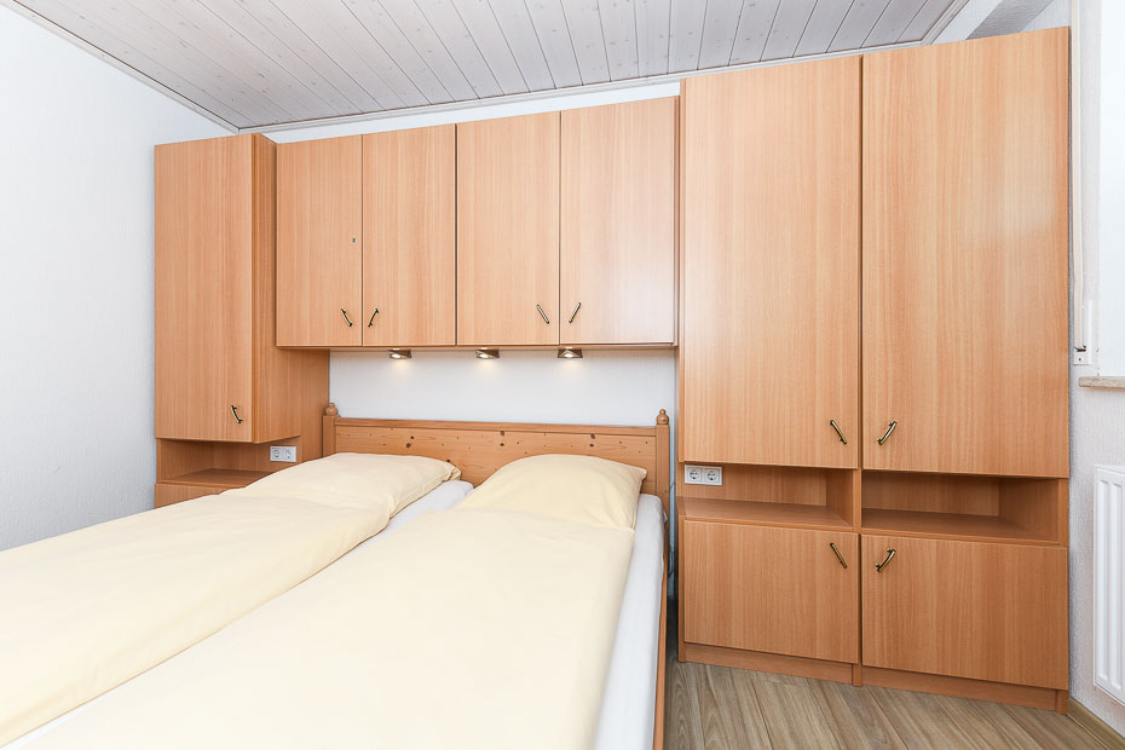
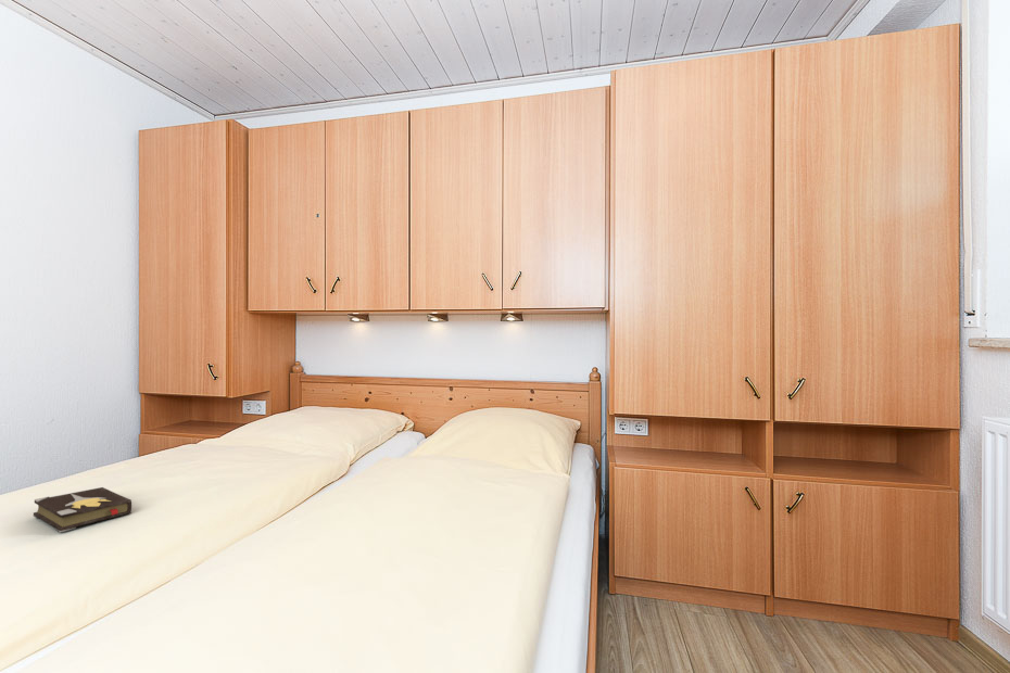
+ hardback book (83, 506)
